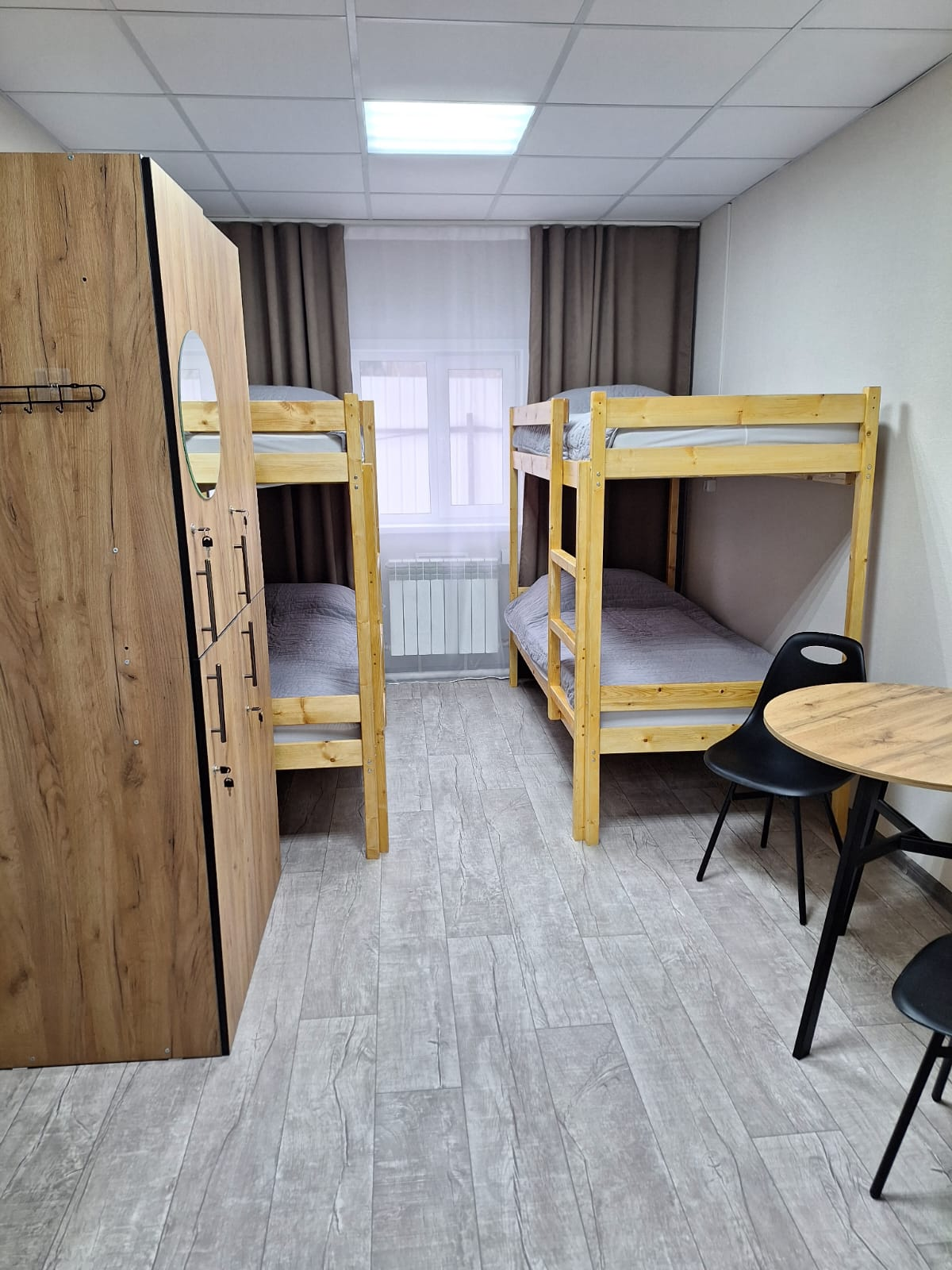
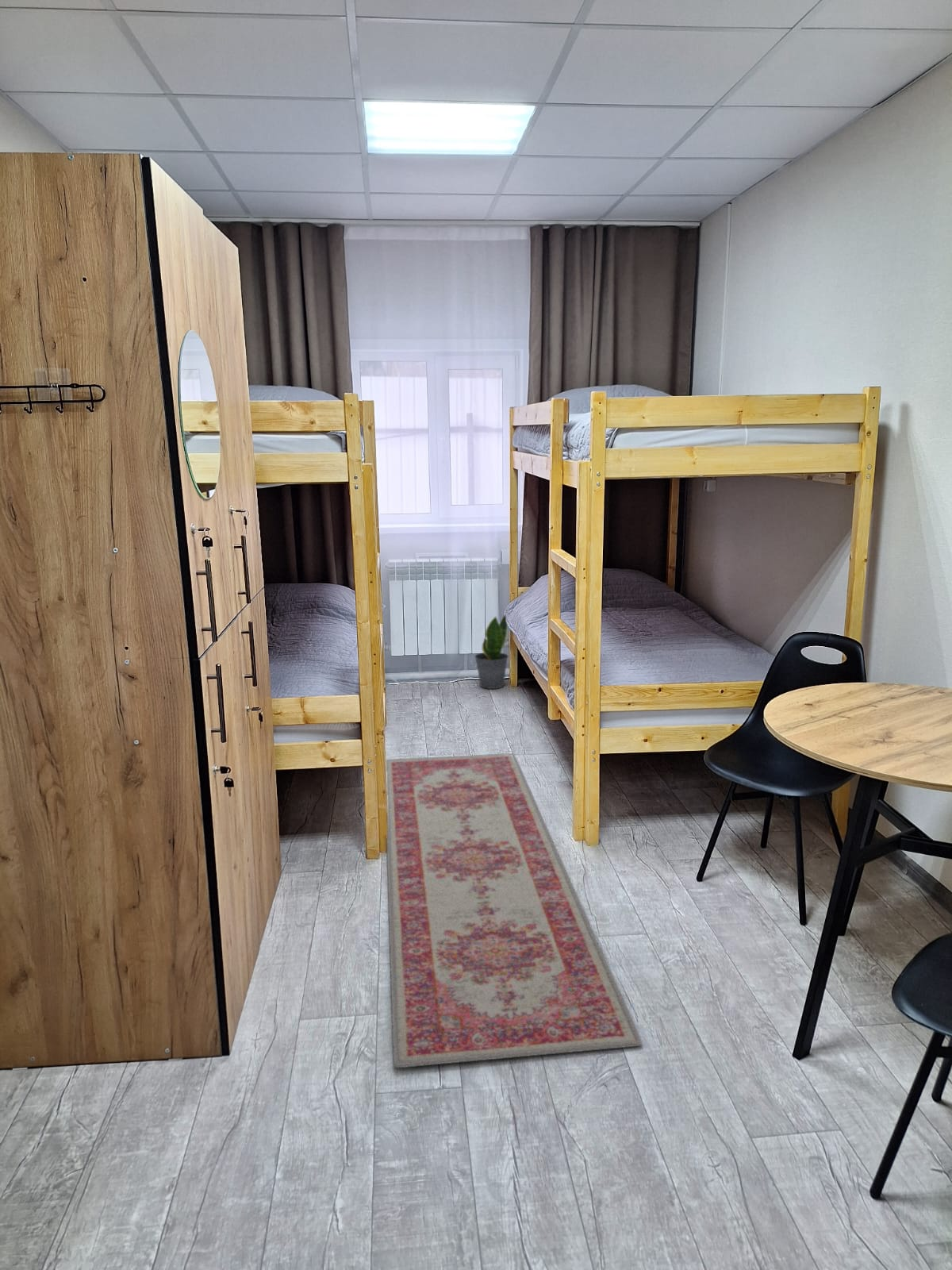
+ potted plant (491, 649)
+ rug (474, 858)
